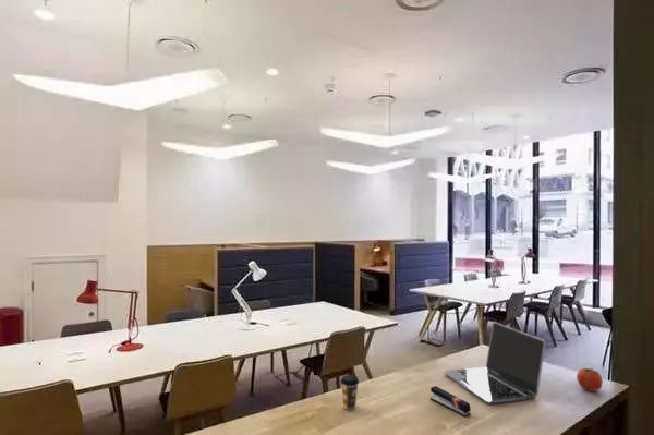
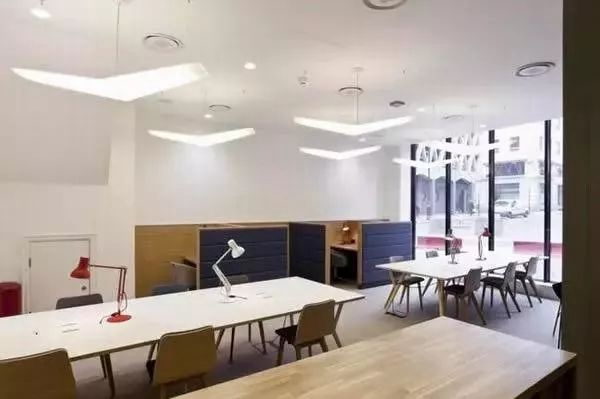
- fruit (589, 378)
- laptop (491, 358)
- stapler (449, 400)
- coffee cup (349, 391)
